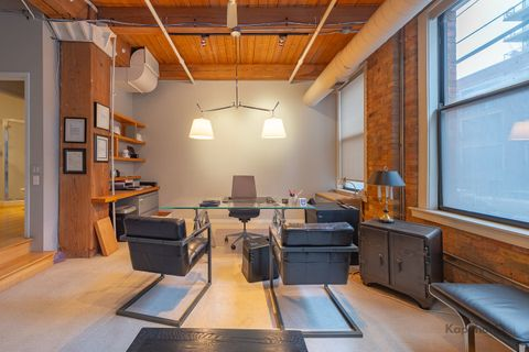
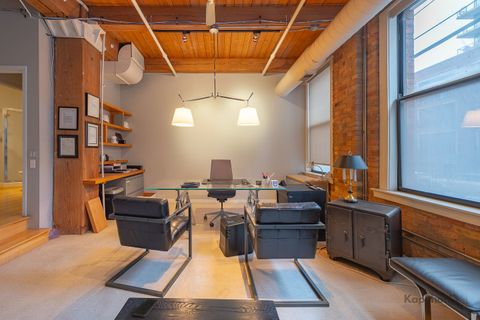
+ smartphone (146, 307)
